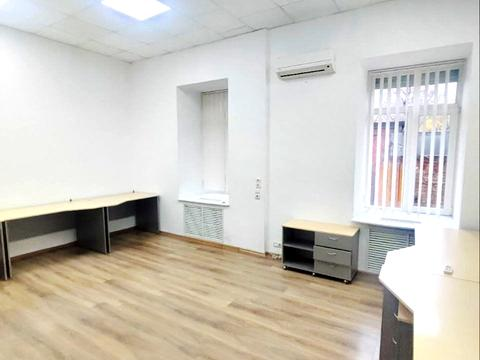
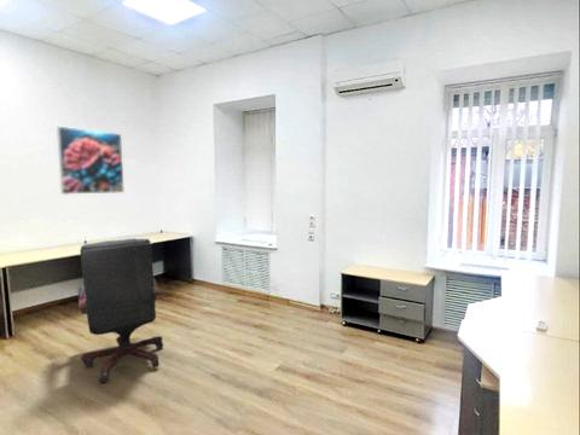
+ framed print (93, 162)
+ office chair (118, 298)
